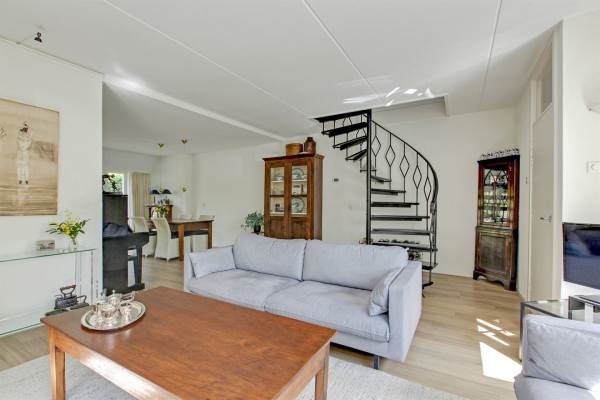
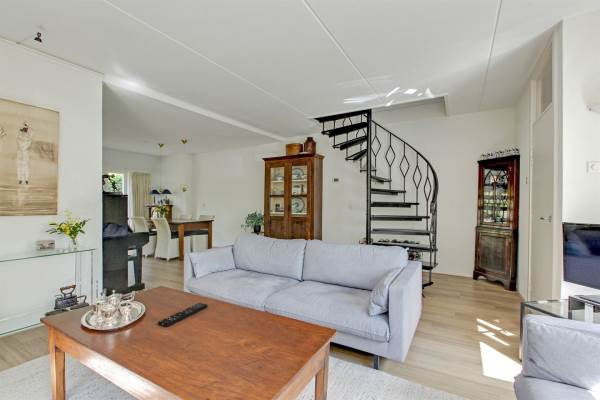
+ remote control (184, 313)
